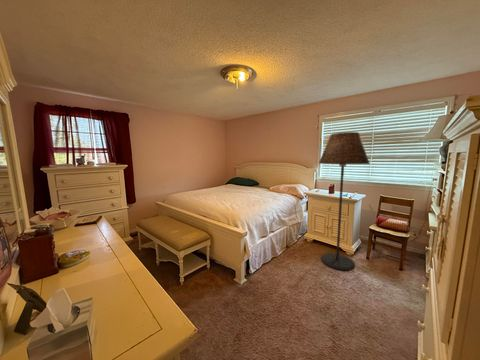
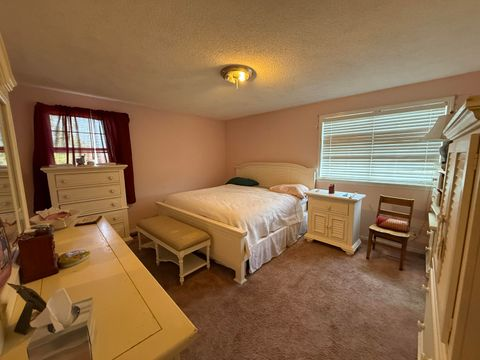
- floor lamp (340, 200)
